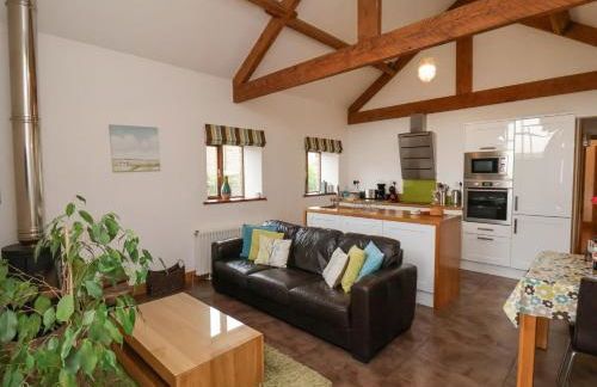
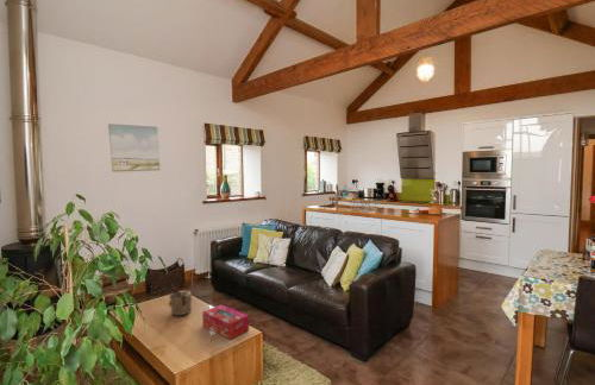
+ teapot (180, 301)
+ tissue box (225, 320)
